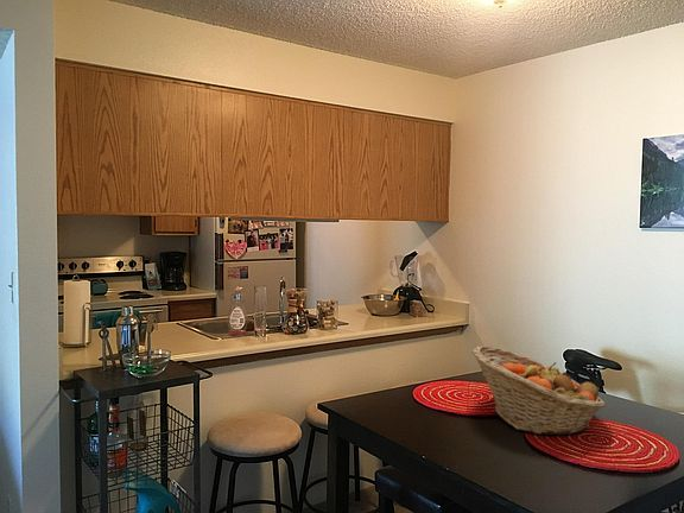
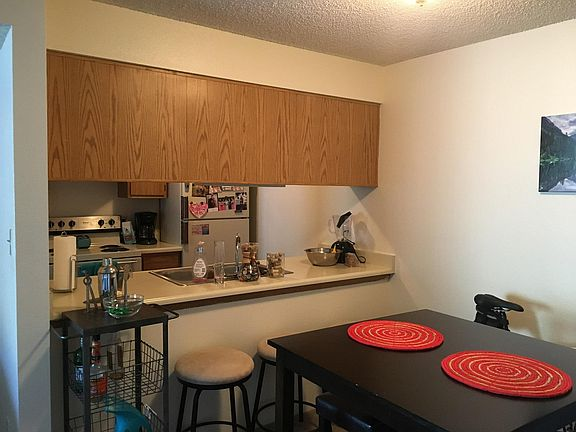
- fruit basket (534, 385)
